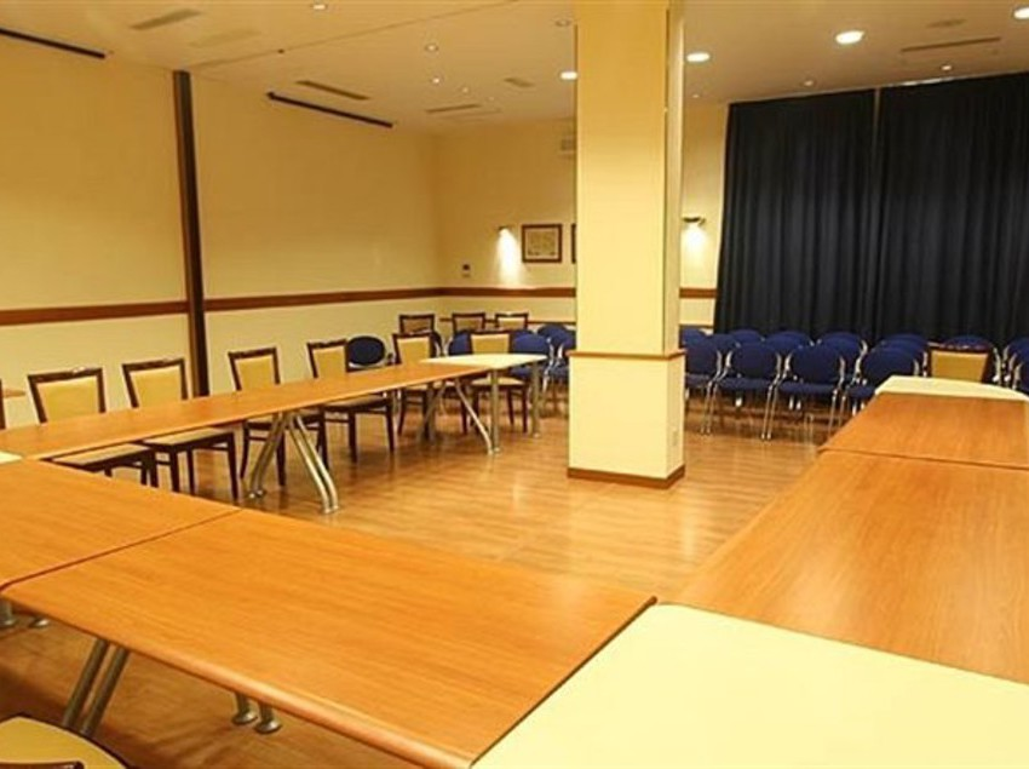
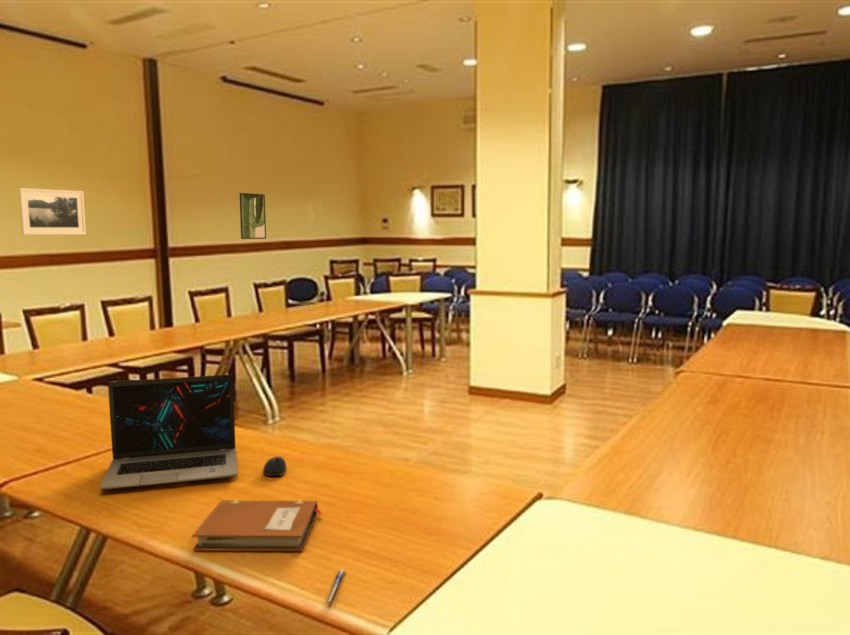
+ laptop (171, 429)
+ notebook (262, 523)
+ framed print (253, 216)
+ computer mouse (275, 464)
+ pen (335, 585)
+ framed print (53, 212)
